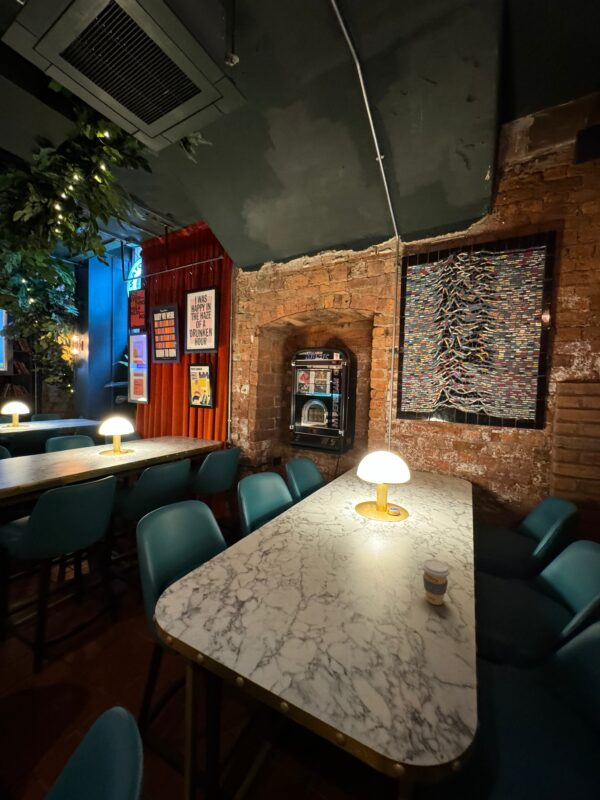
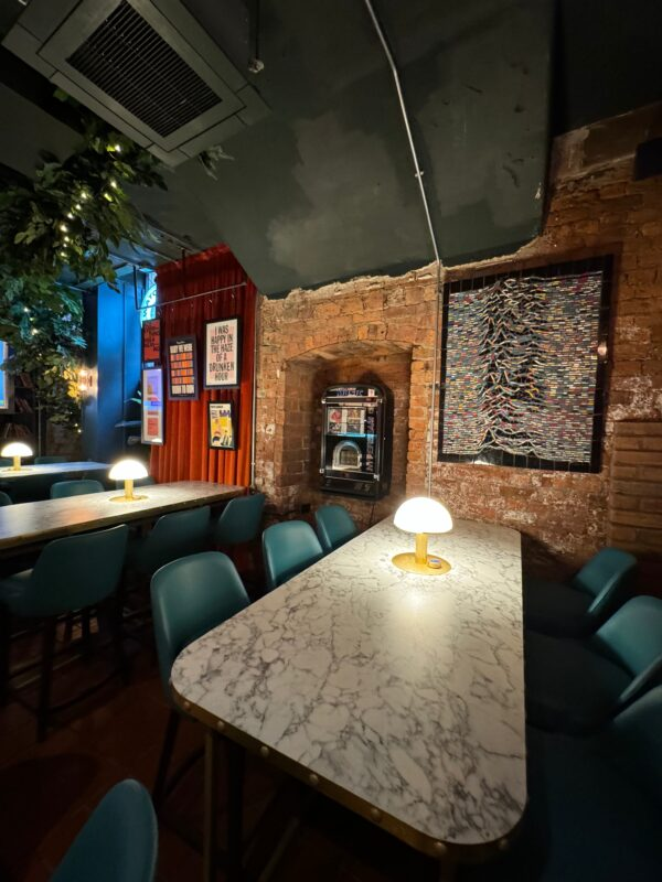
- coffee cup (435, 582)
